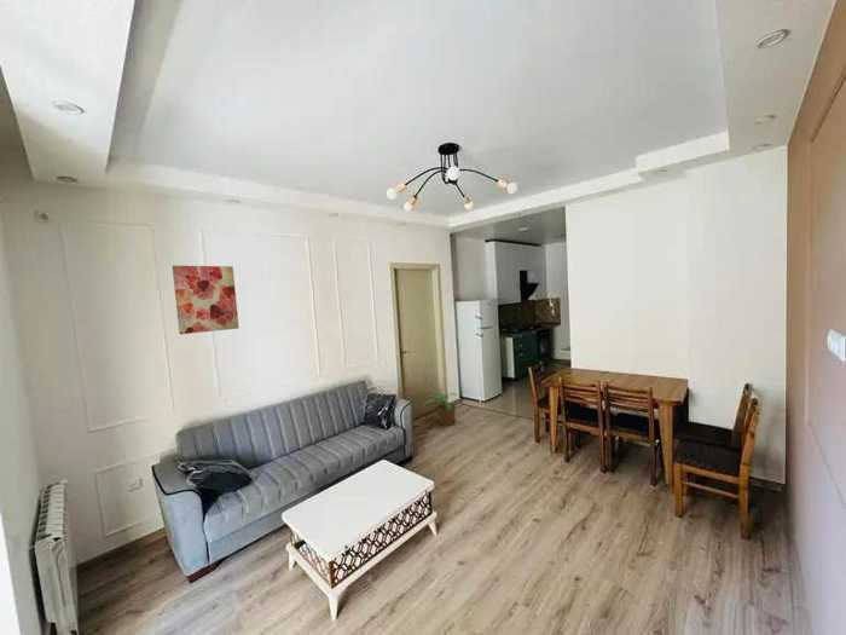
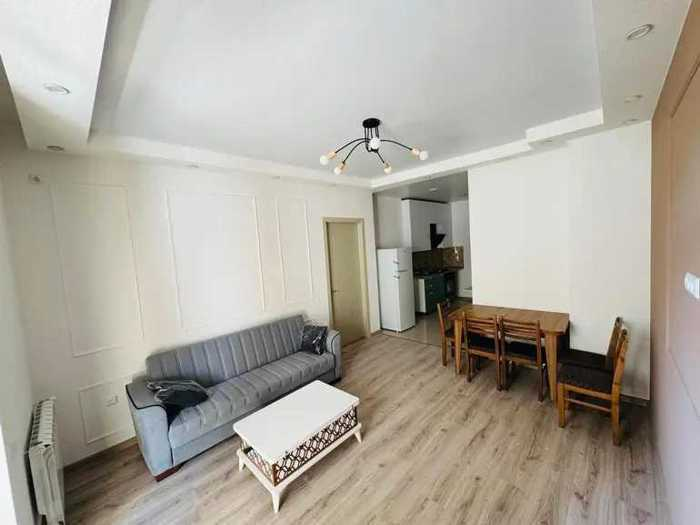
- wall art (207, 299)
- potted plant (440, 405)
